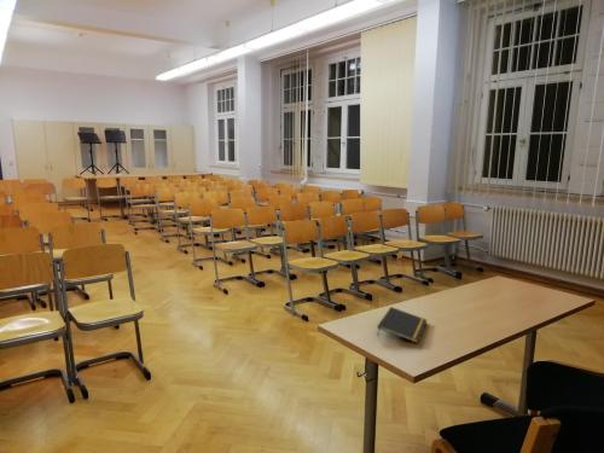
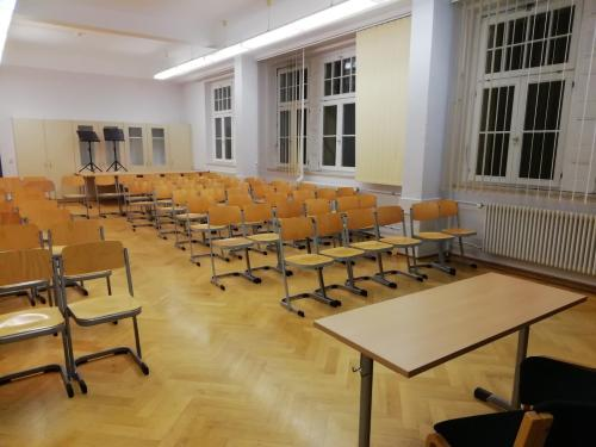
- notepad (402, 323)
